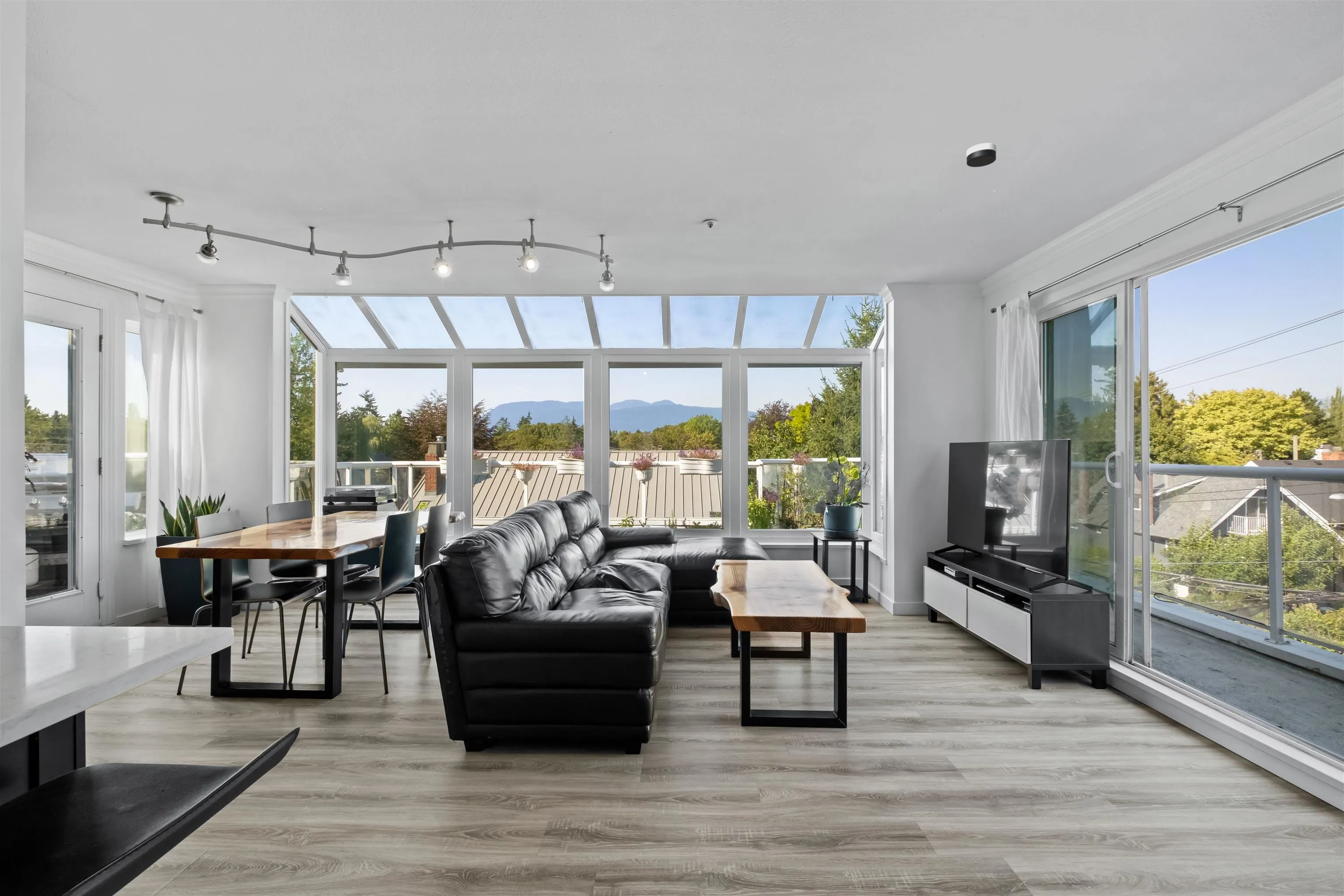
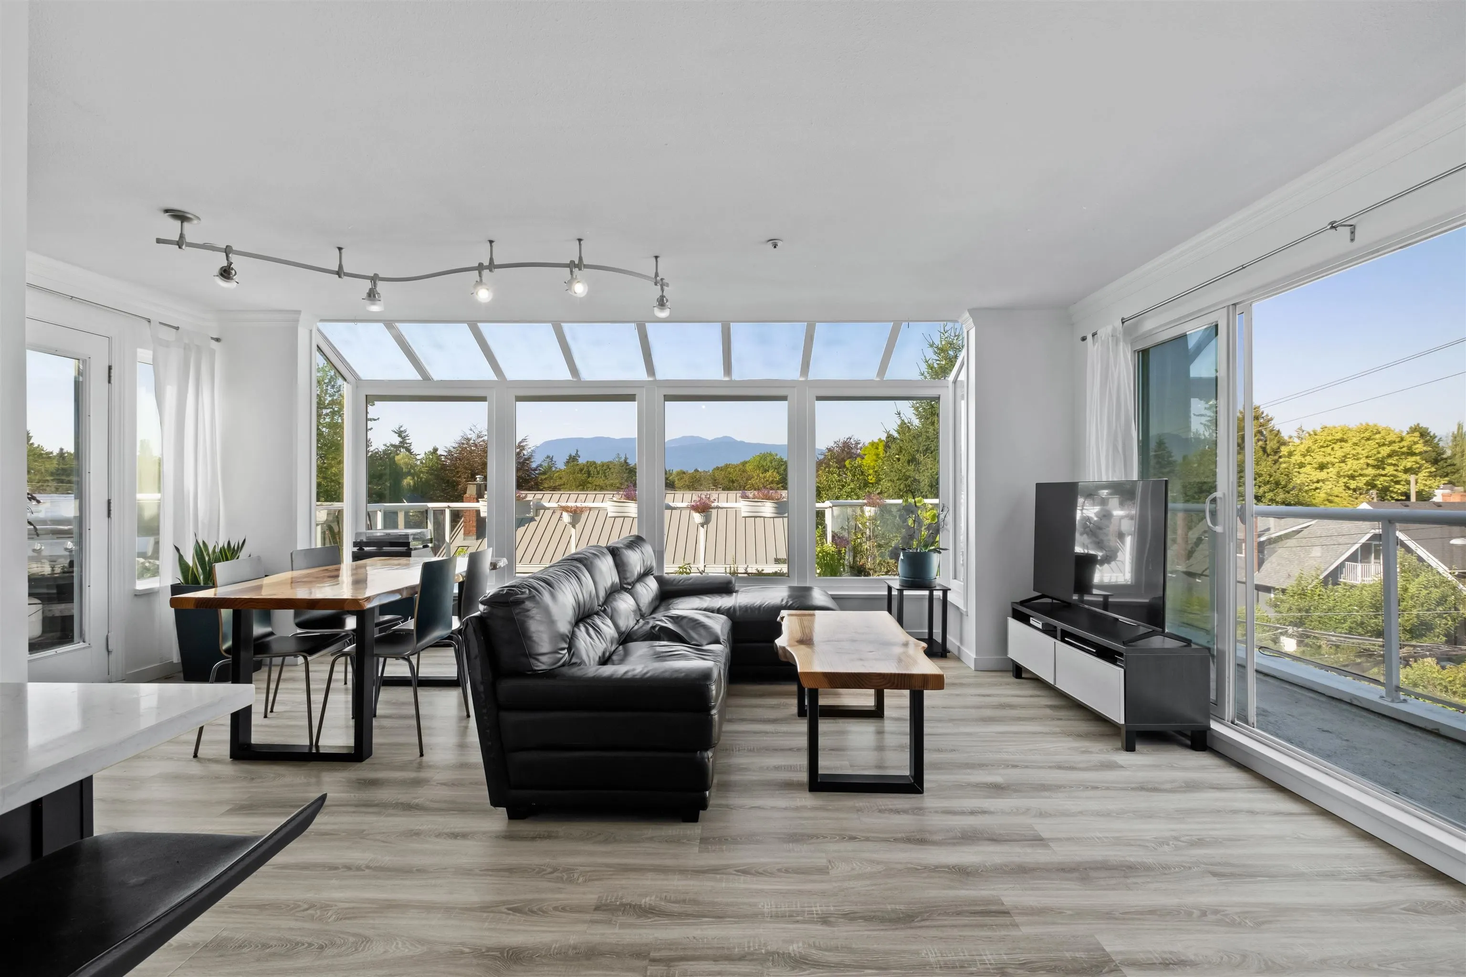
- smoke detector (981, 155)
